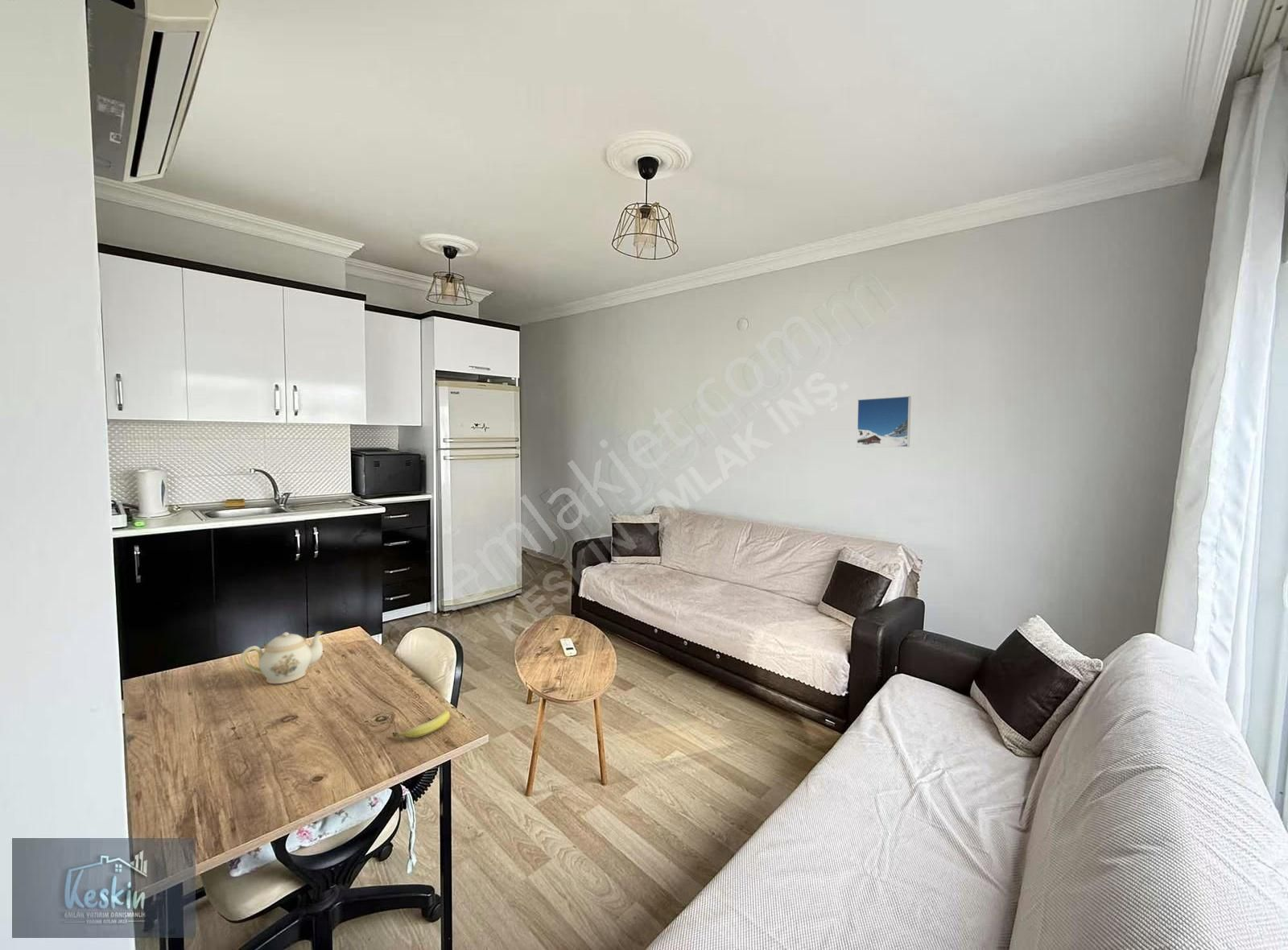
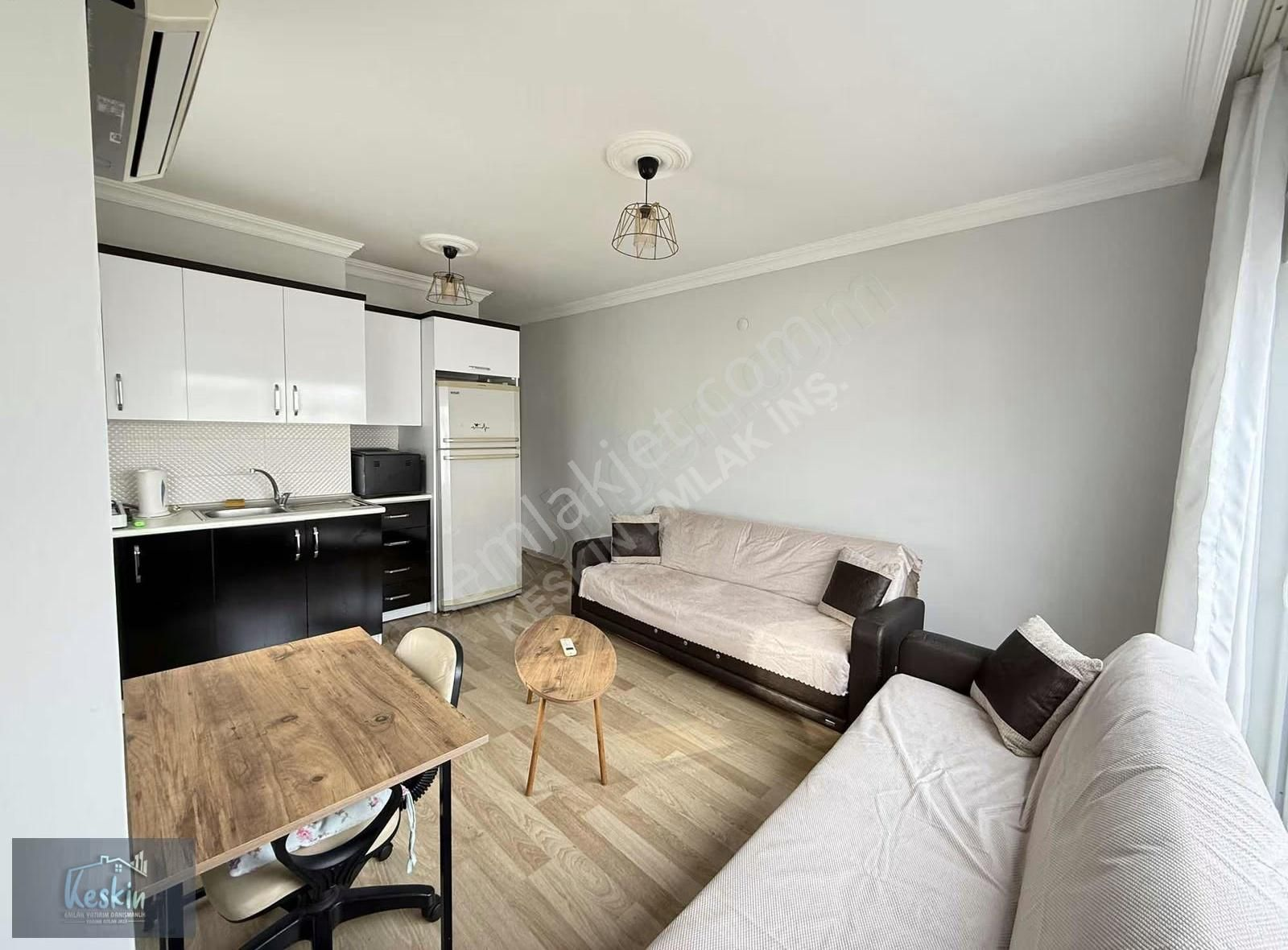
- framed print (882, 422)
- teapot (283, 655)
- fruit (426, 724)
